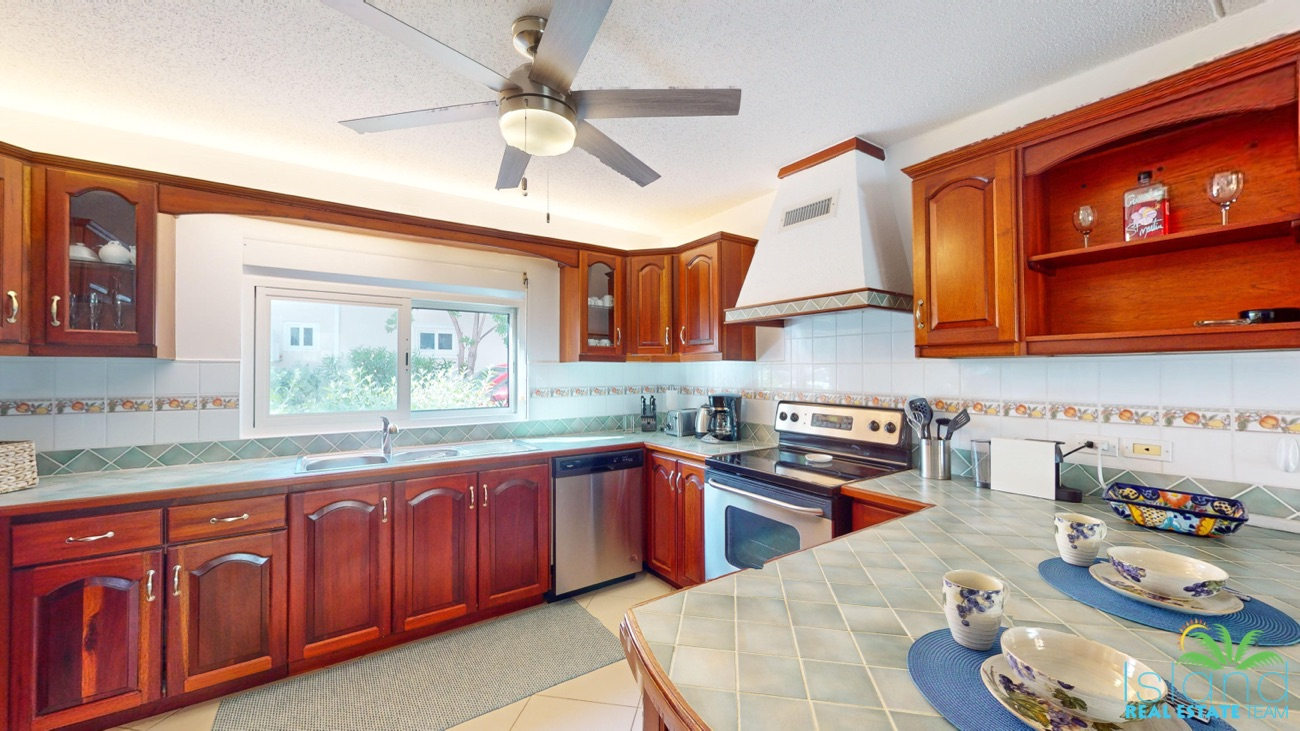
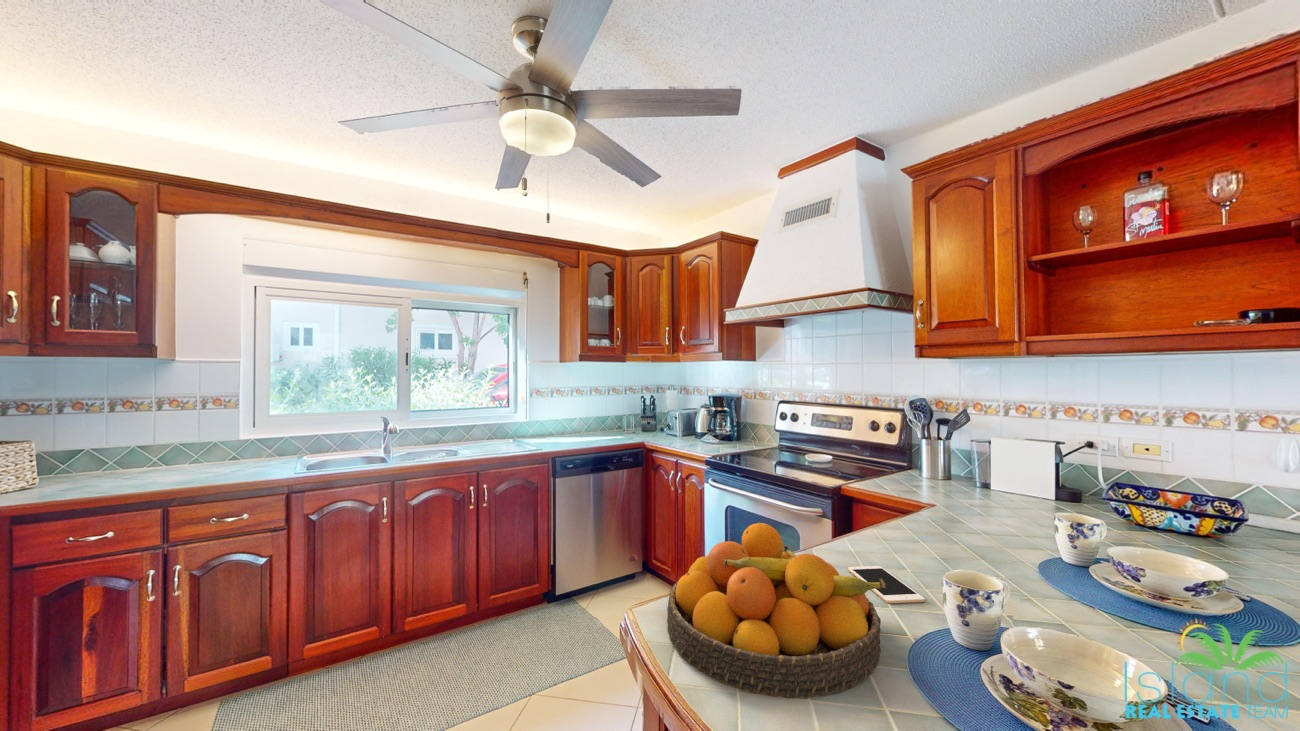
+ cell phone (884, 582)
+ fruit bowl (768, 586)
